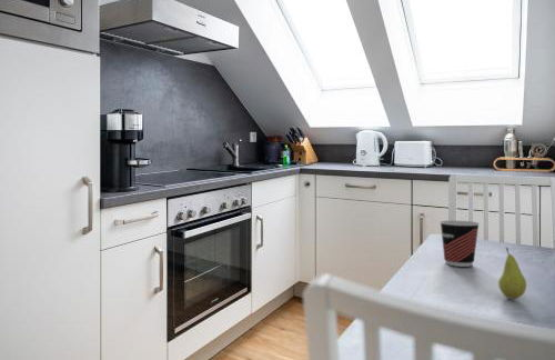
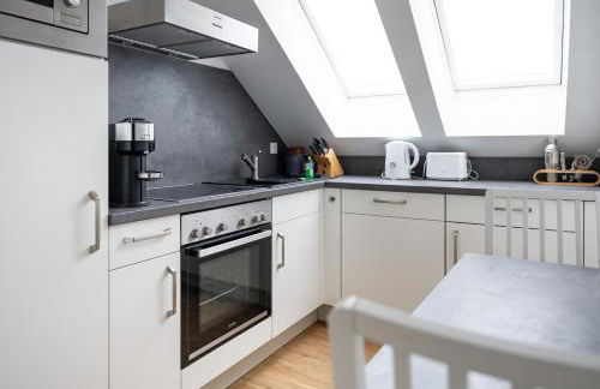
- cup (458, 242)
- fruit (512, 272)
